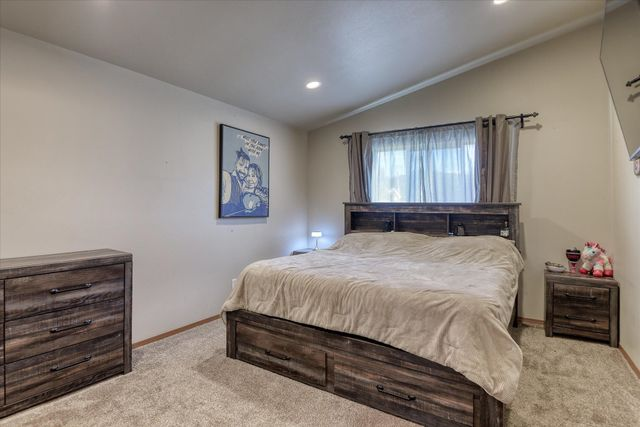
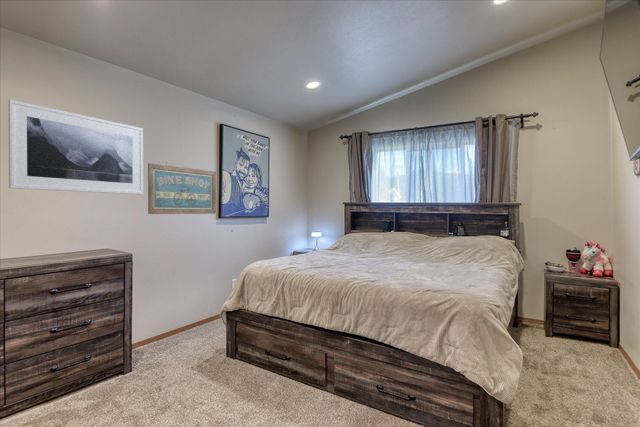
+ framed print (85, 153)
+ wall art (185, 190)
